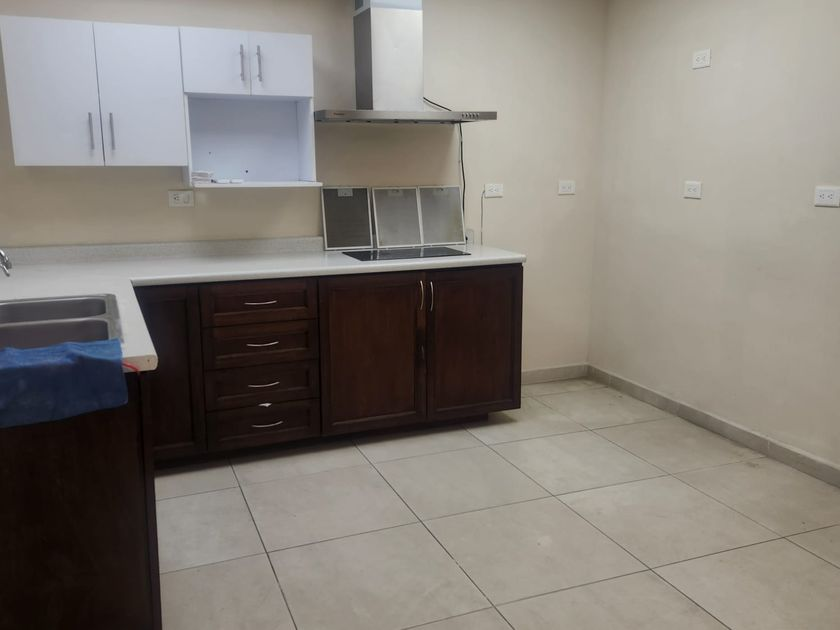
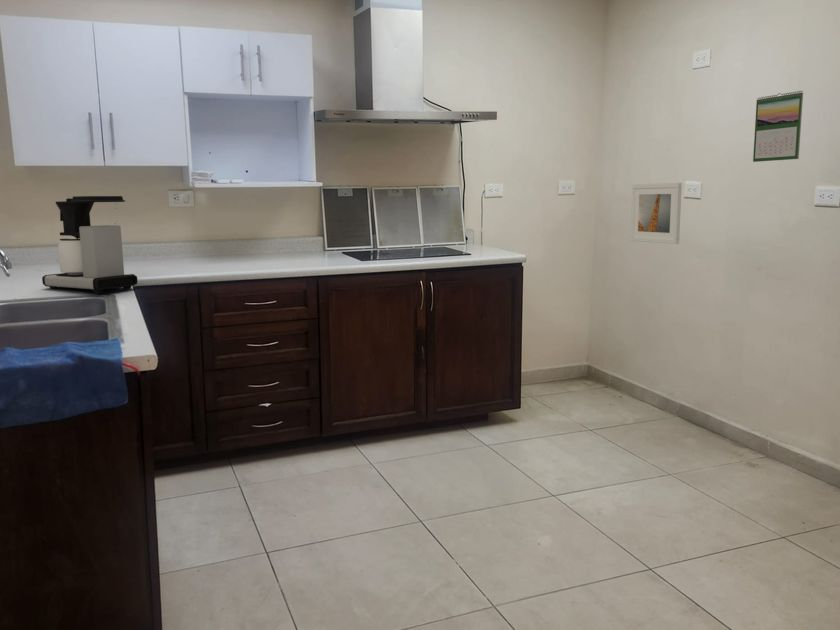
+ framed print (654, 213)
+ coffee maker (86, 243)
+ calendar (777, 127)
